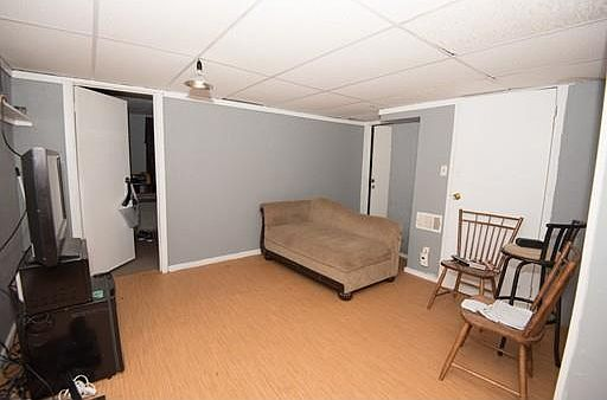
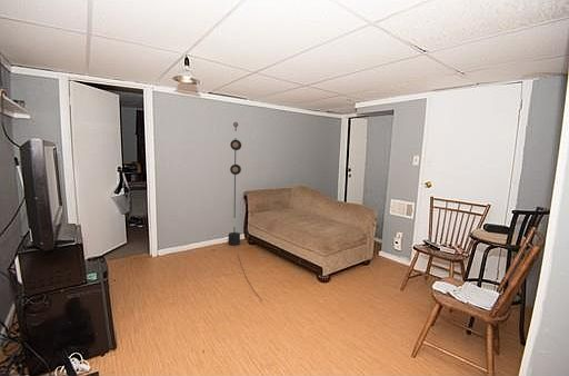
+ floor lamp (234, 191)
